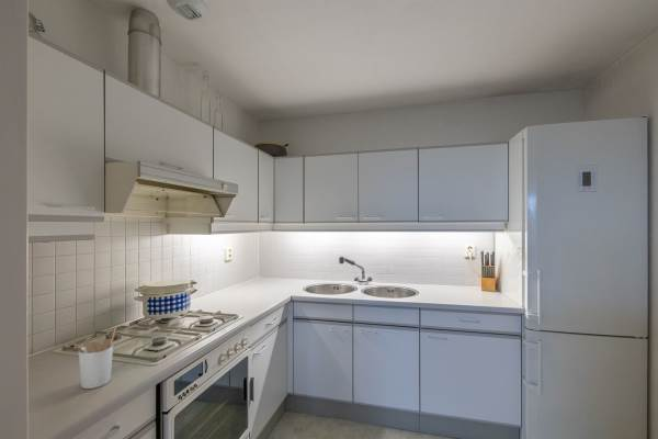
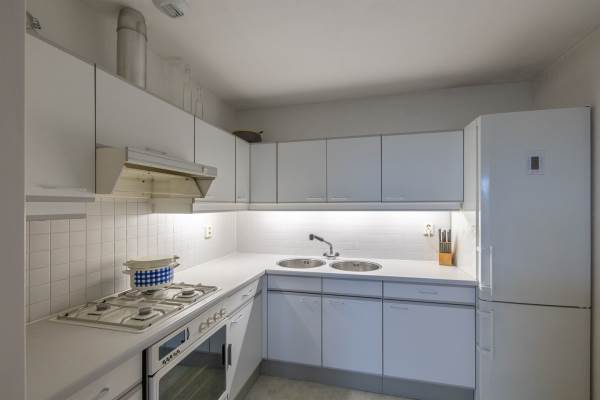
- utensil holder (97, 359)
